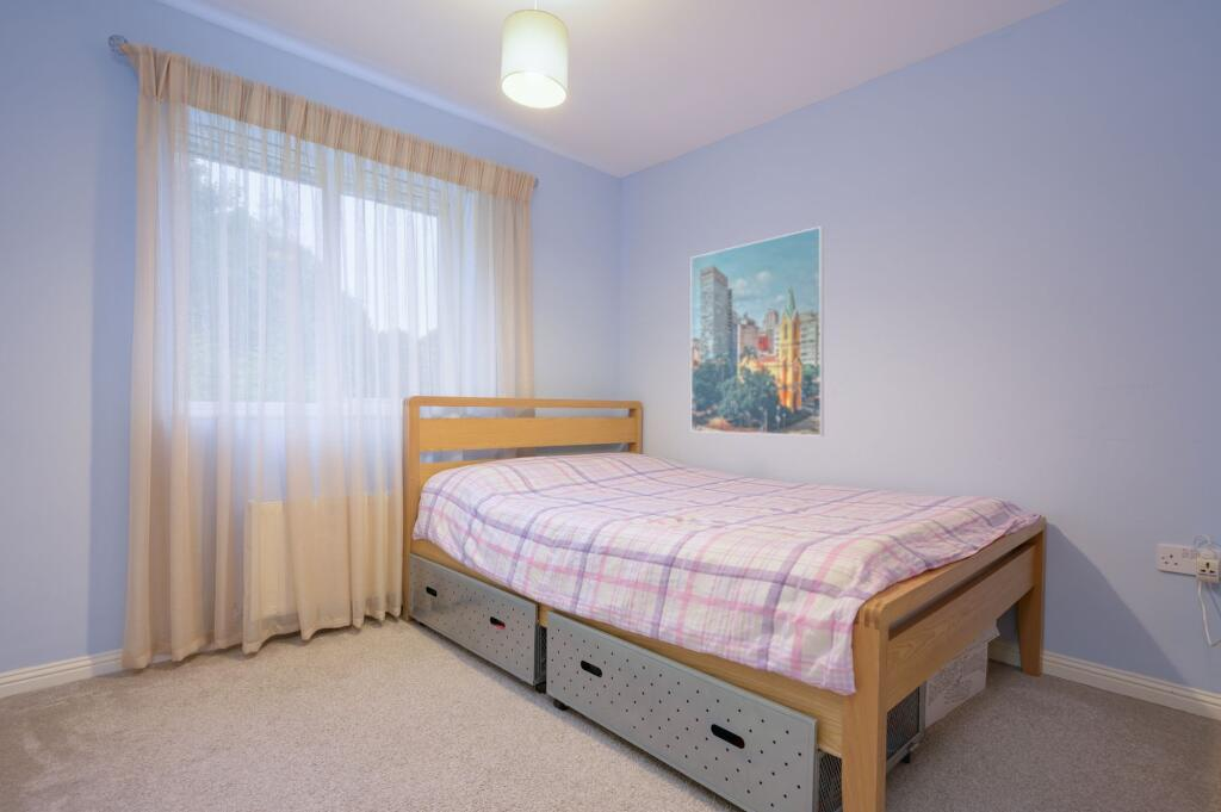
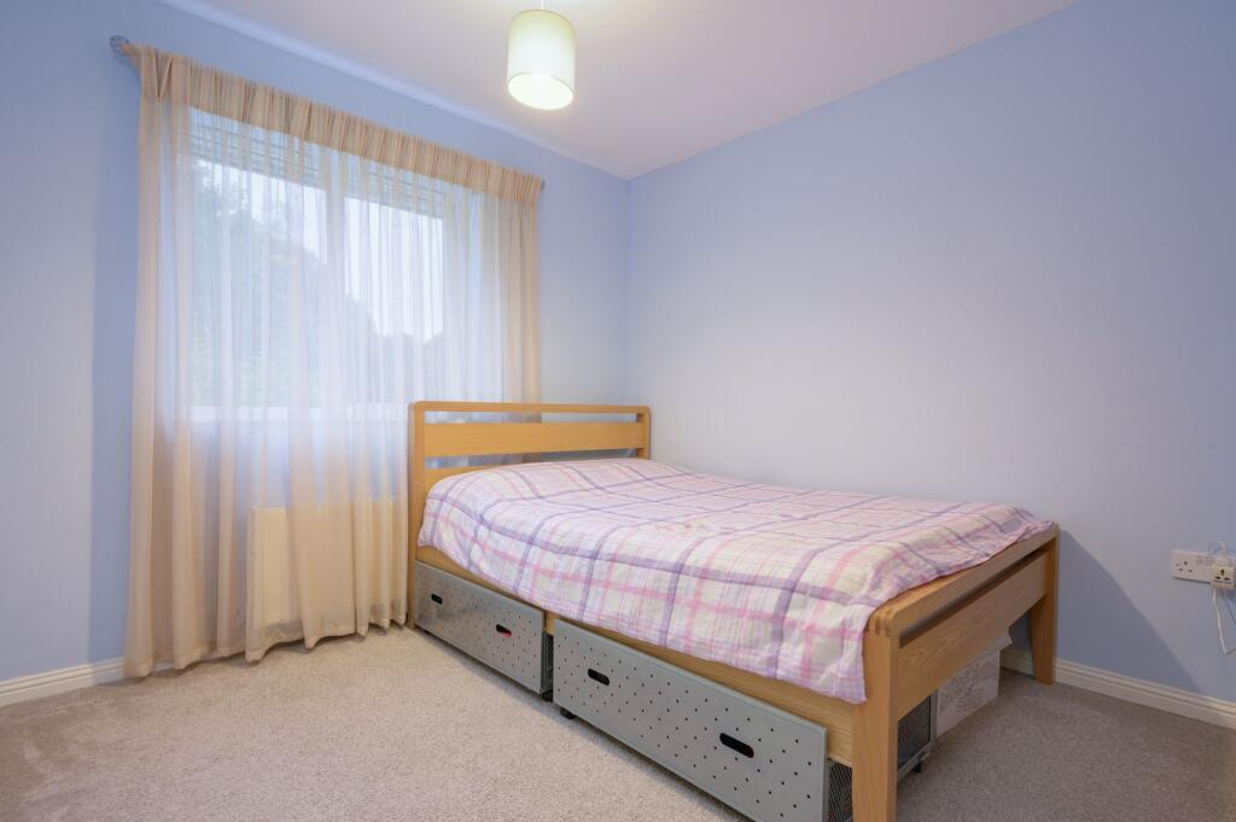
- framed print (751, 337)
